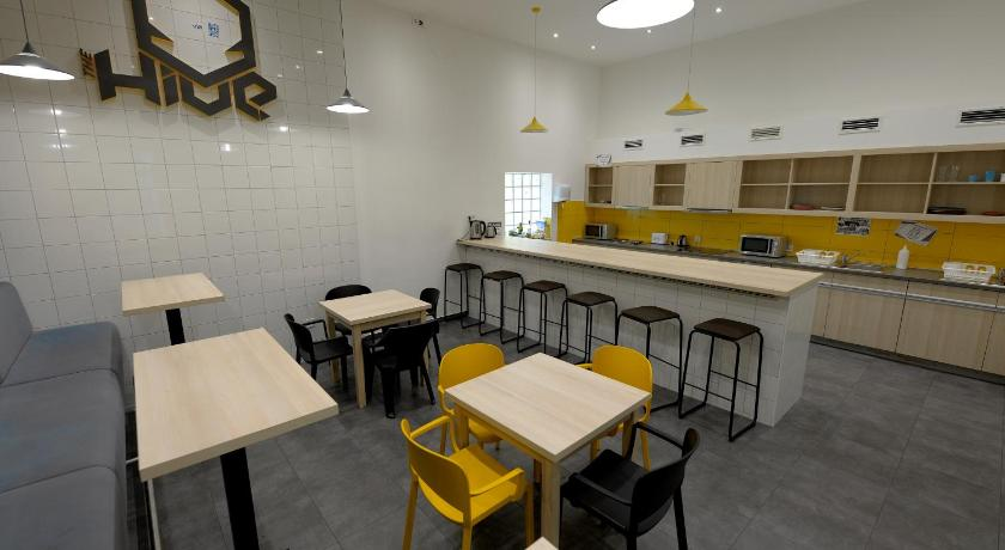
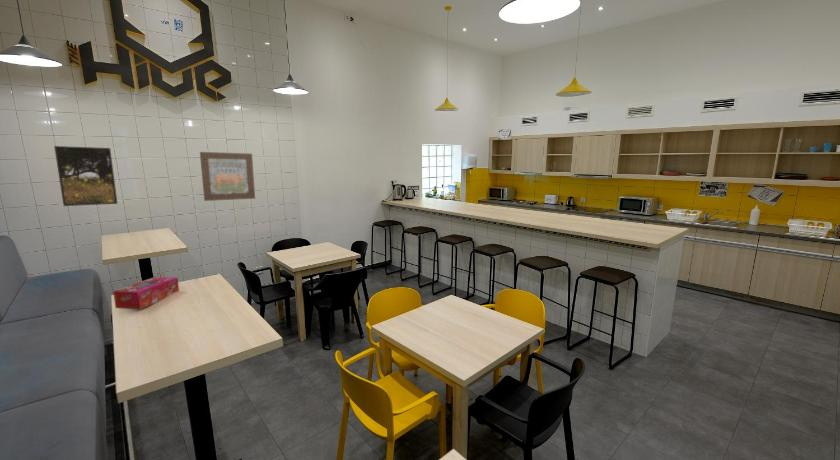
+ wall art (228, 176)
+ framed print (87, 176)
+ tissue box (148, 291)
